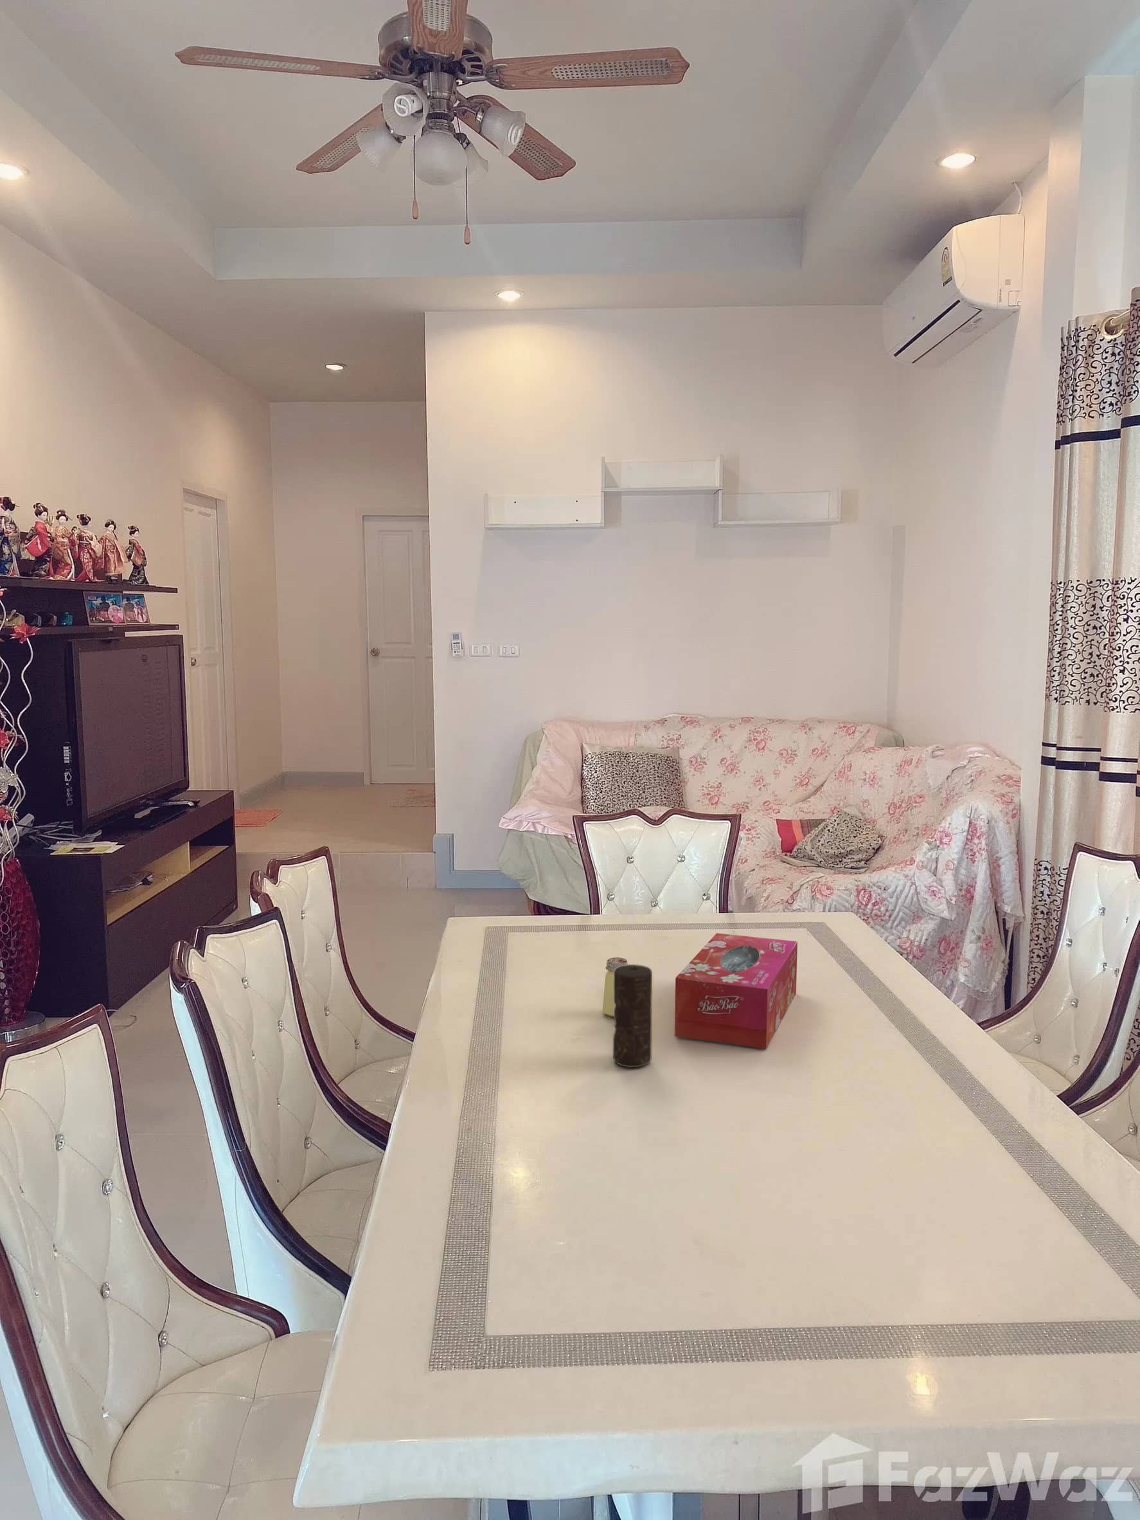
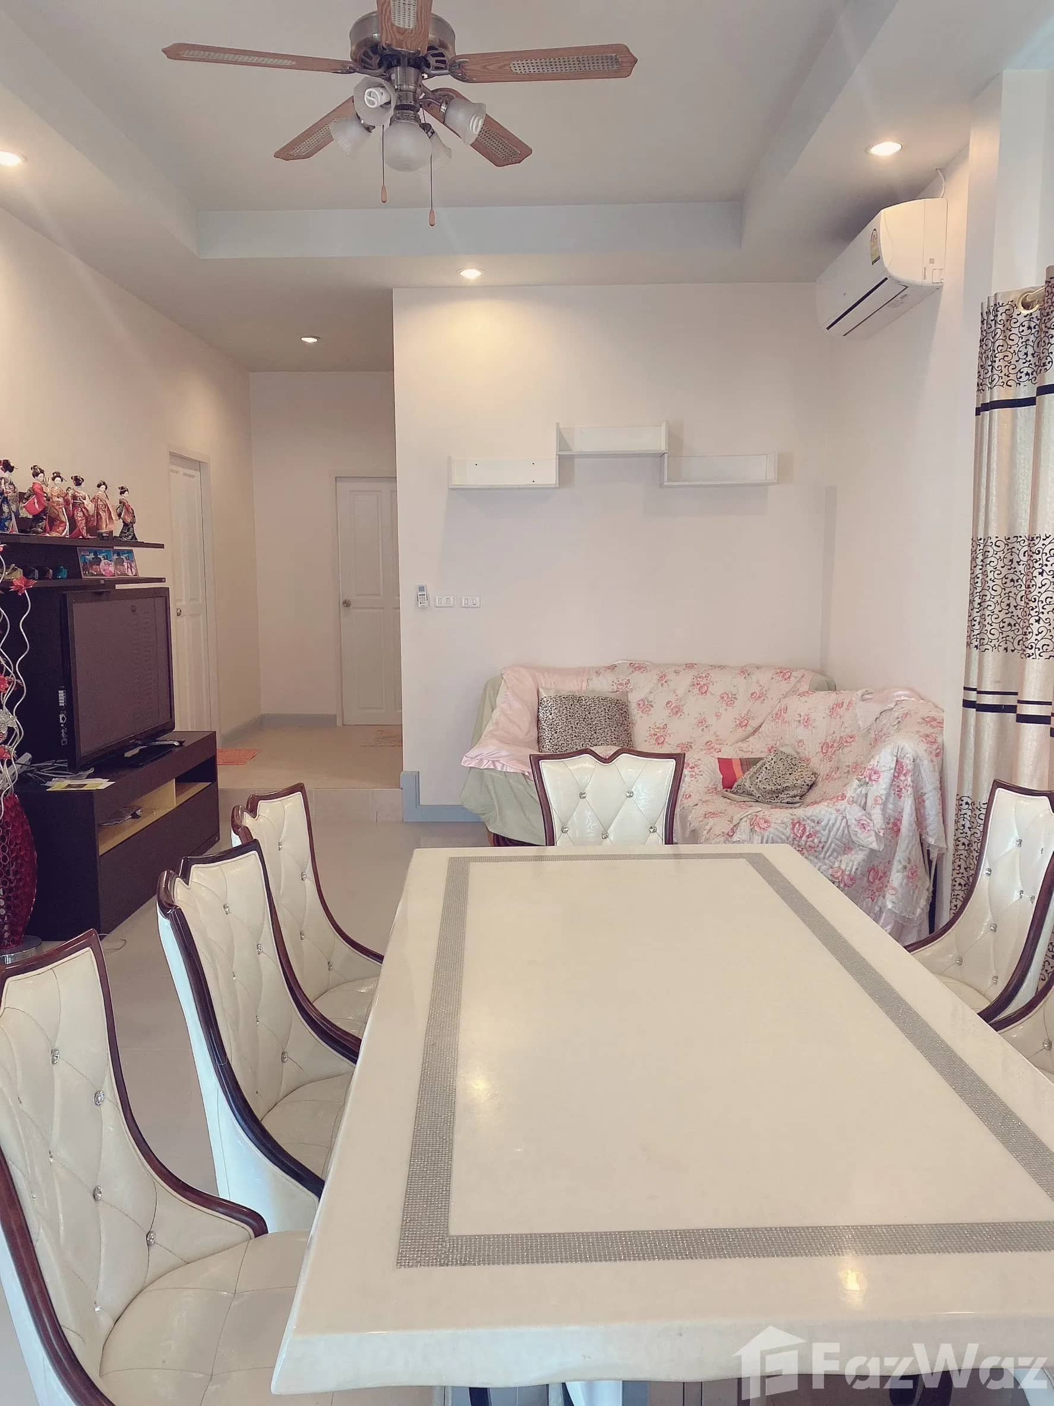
- tissue box (739, 986)
- candle (632, 1016)
- saltshaker (613, 986)
